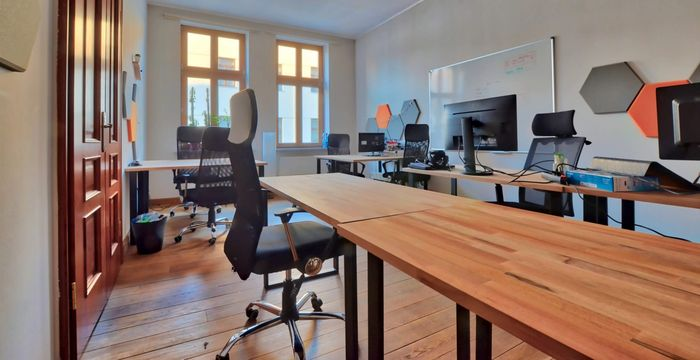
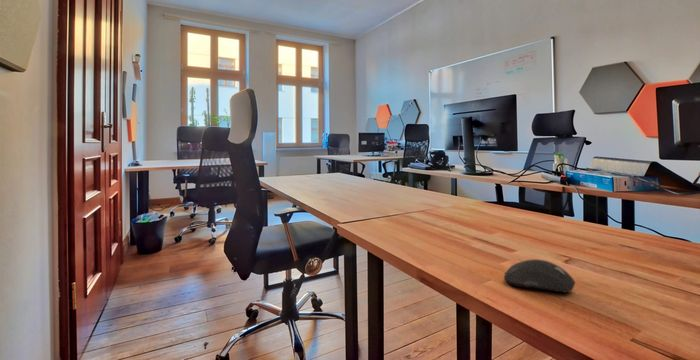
+ computer mouse (538, 272)
